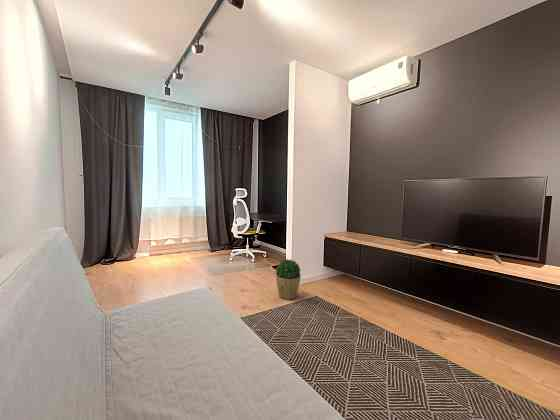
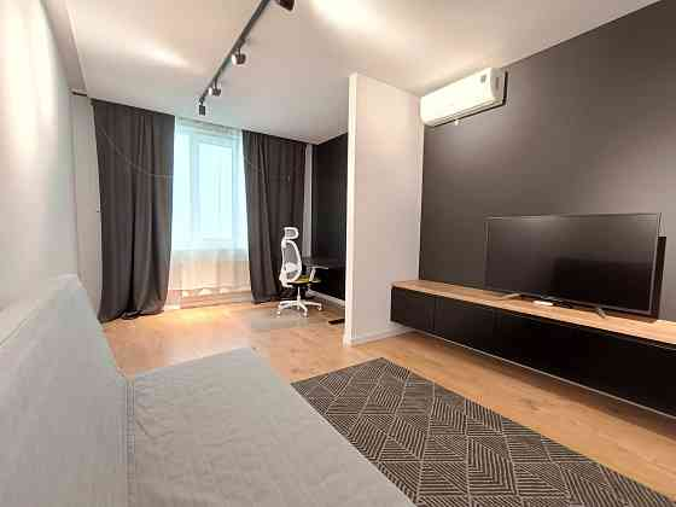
- potted plant (288, 277)
